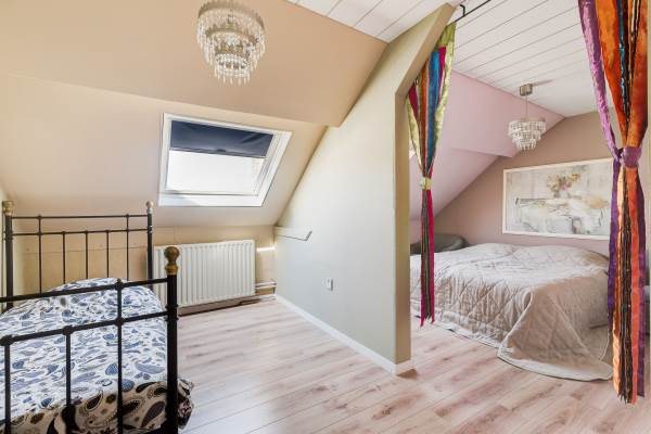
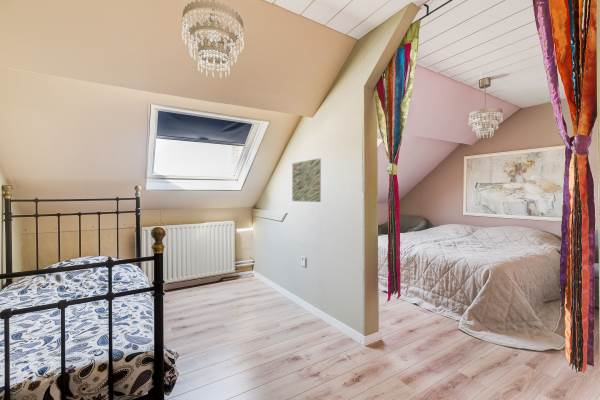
+ wall art (305, 181)
